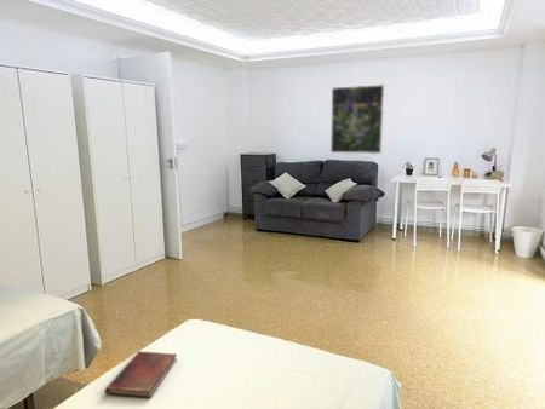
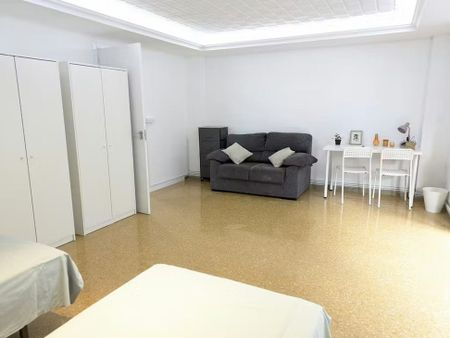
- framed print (356, 120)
- diary (143, 371)
